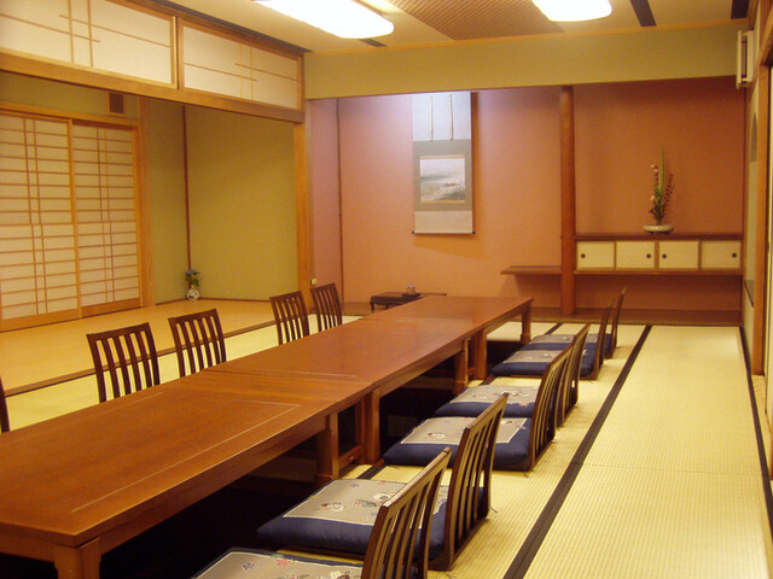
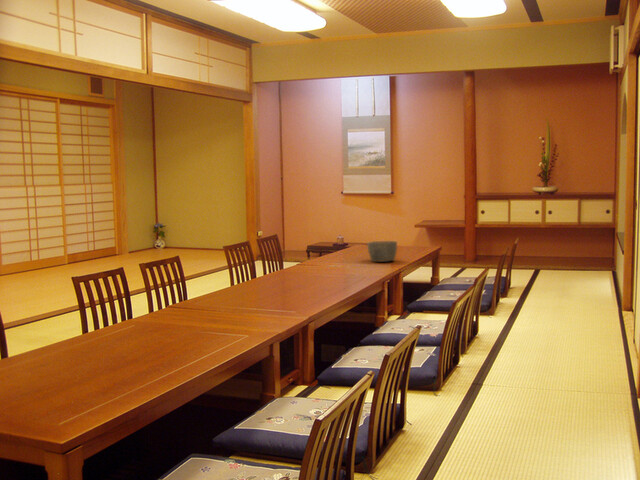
+ bowl (382, 251)
